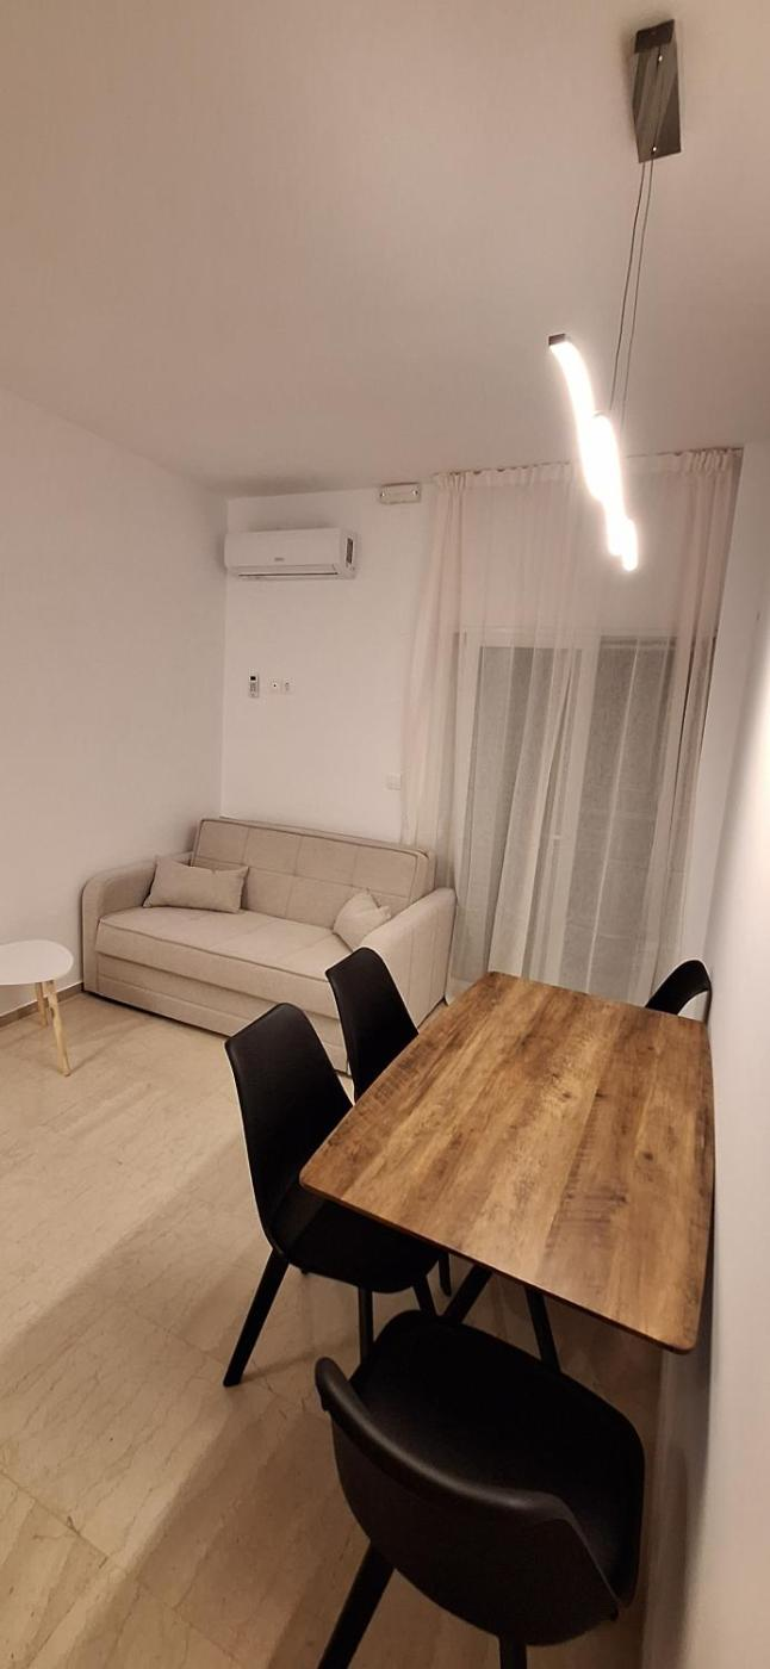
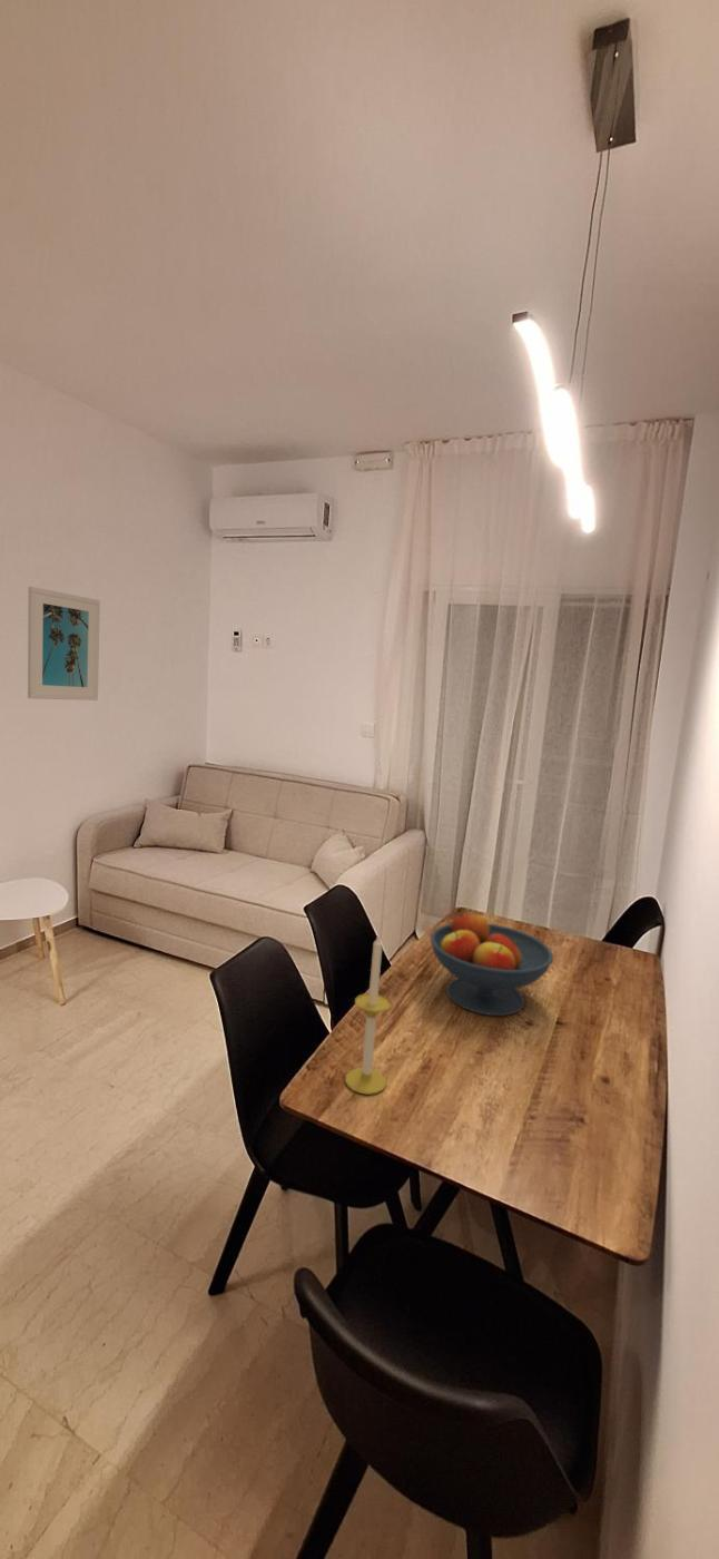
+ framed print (65, 647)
+ candle (372, 1008)
+ fruit bowl (489, 961)
